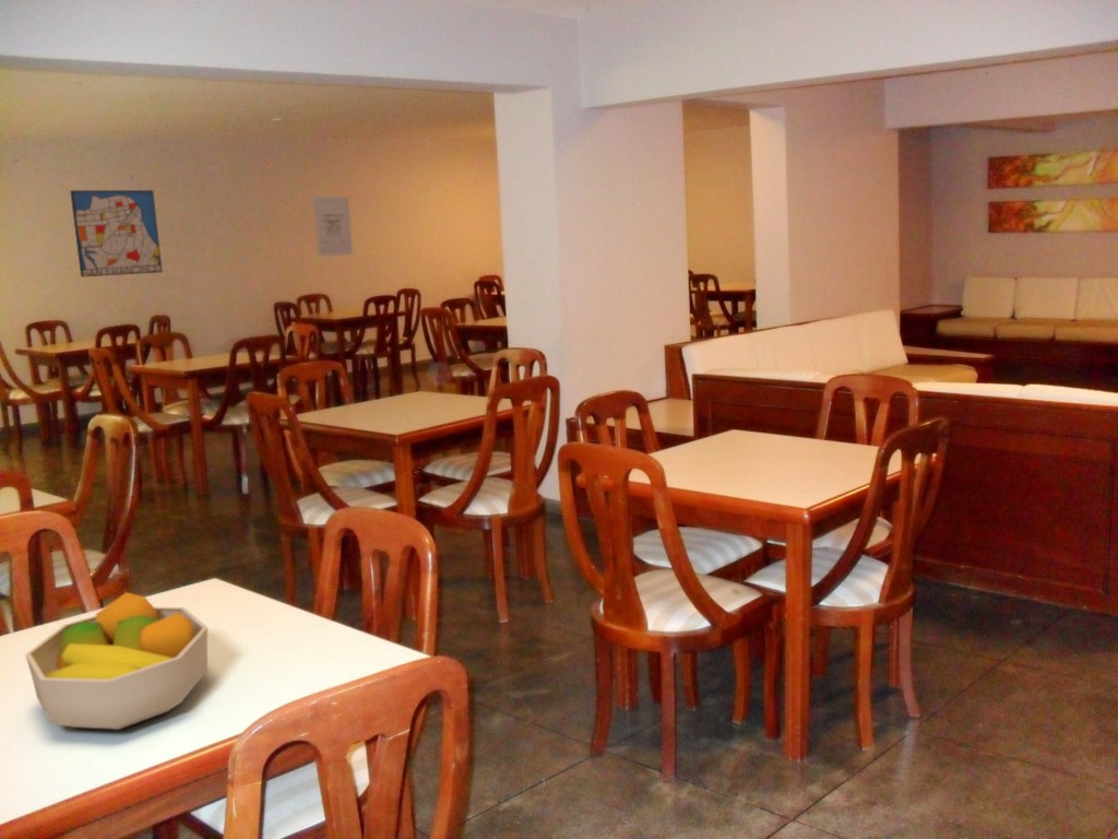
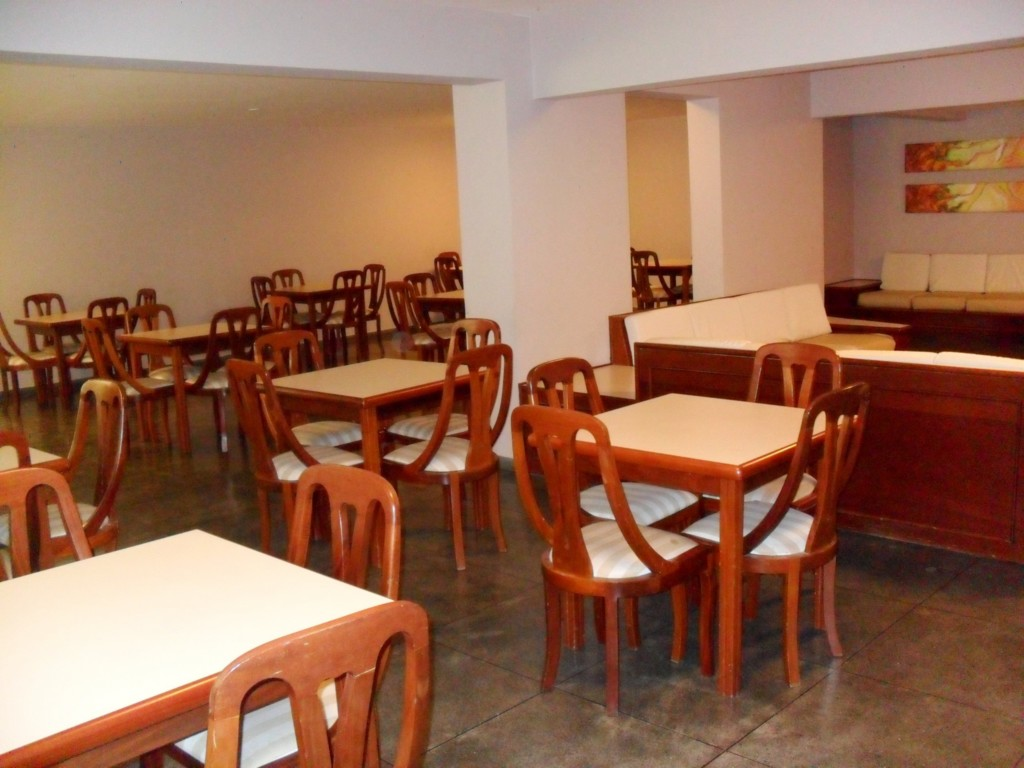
- wall art (117, 233)
- fruit bowl (120, 655)
- wall art (333, 226)
